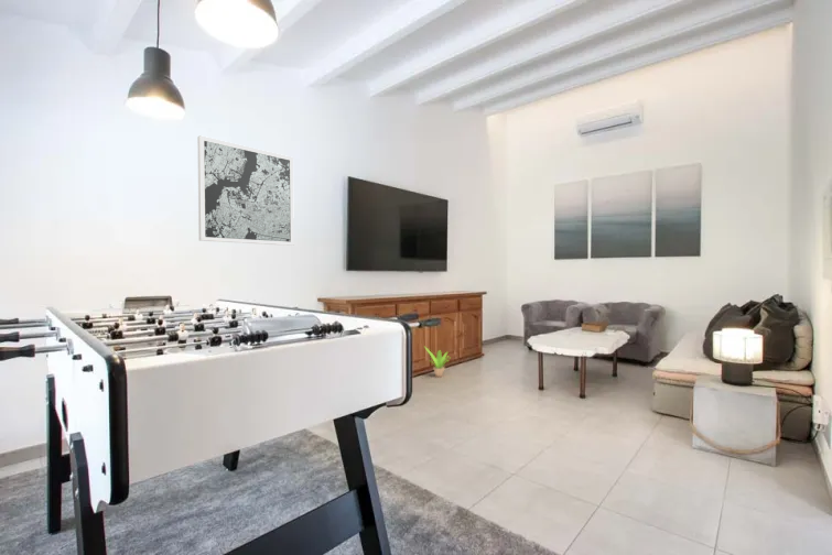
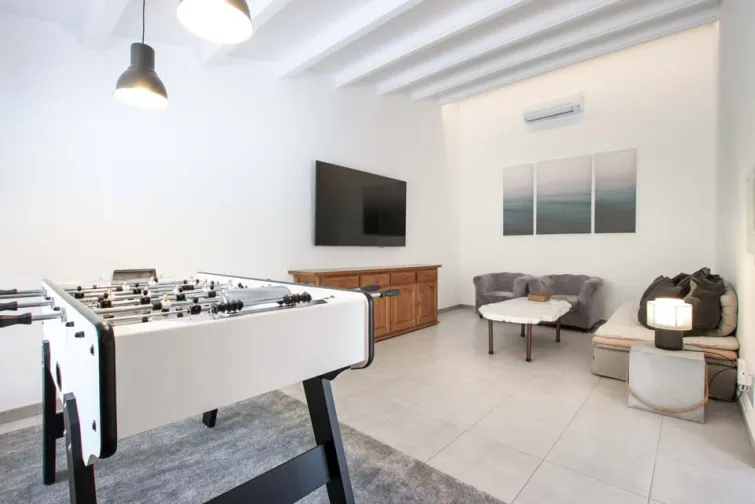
- potted plant (439, 361)
- wall art (249, 195)
